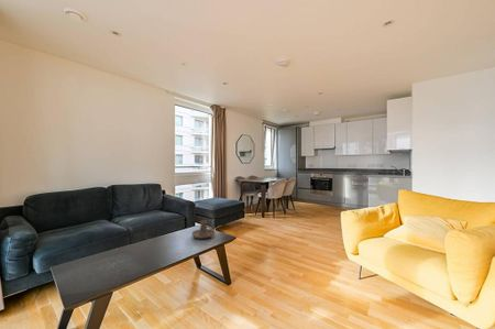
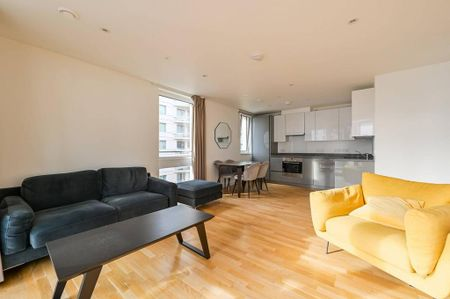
- candle holder (205, 229)
